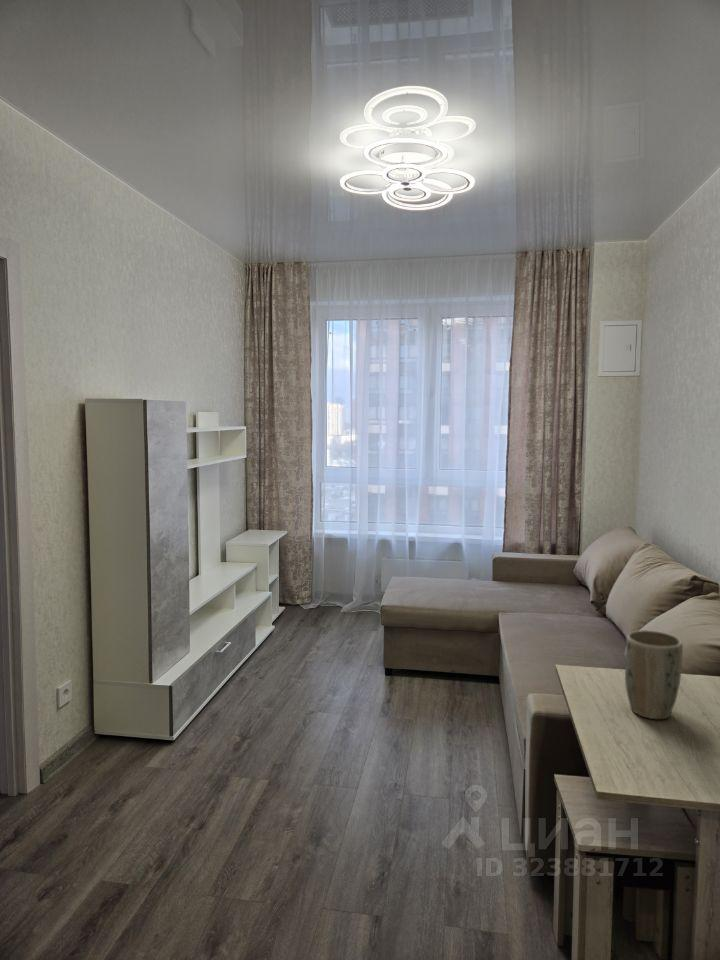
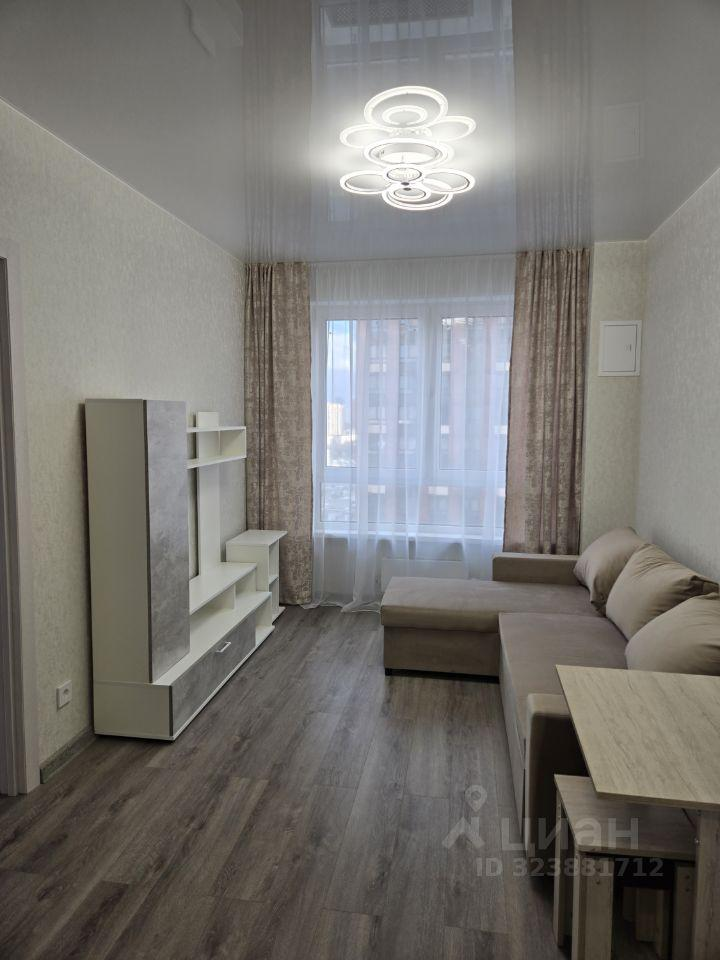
- plant pot (652, 674)
